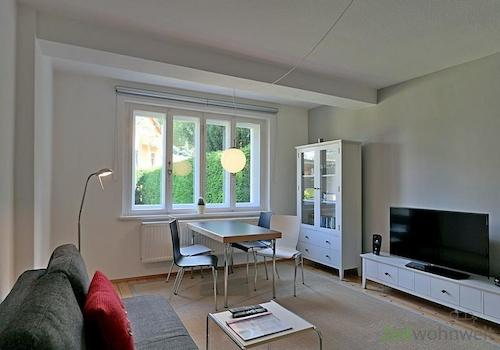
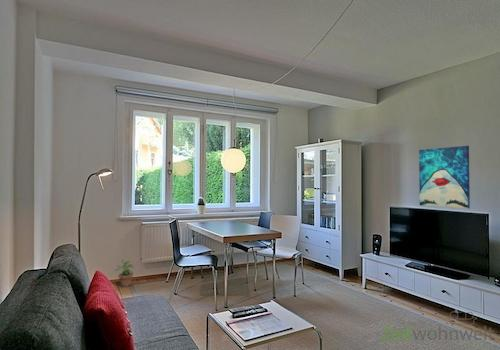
+ potted plant (123, 272)
+ wall art (442, 177)
